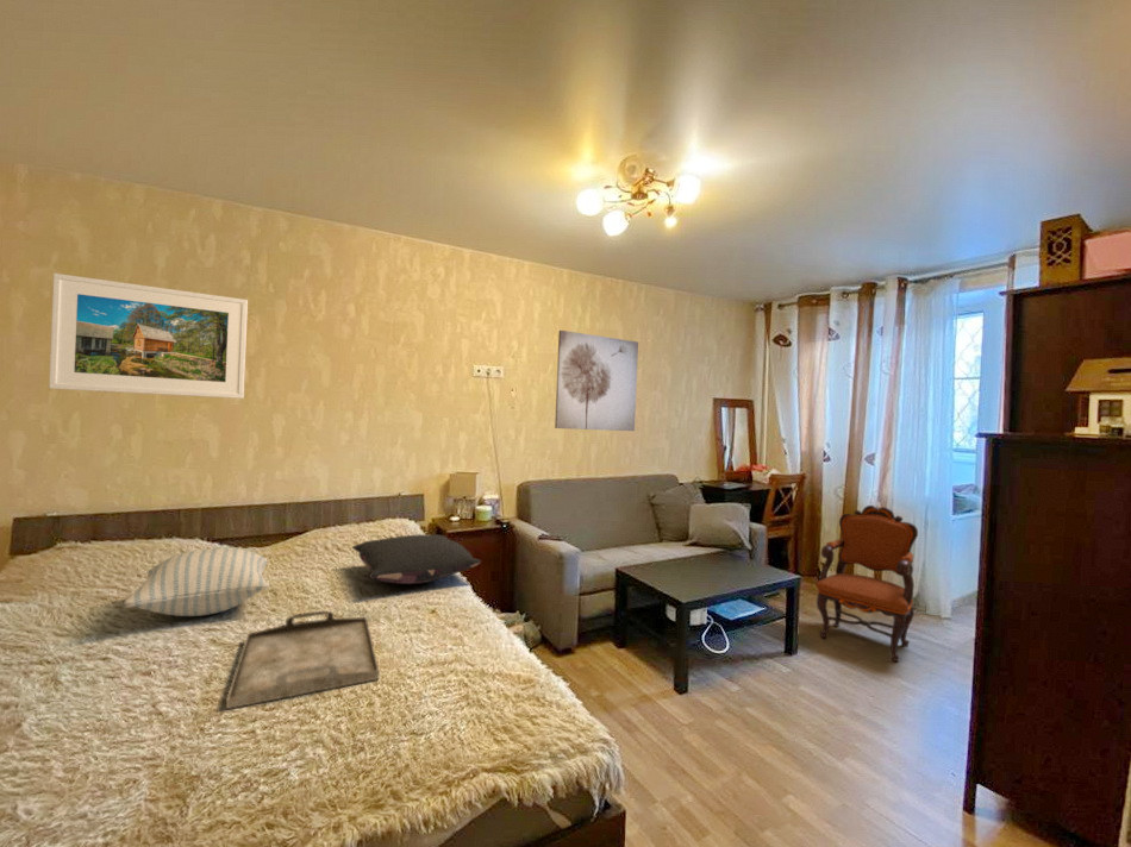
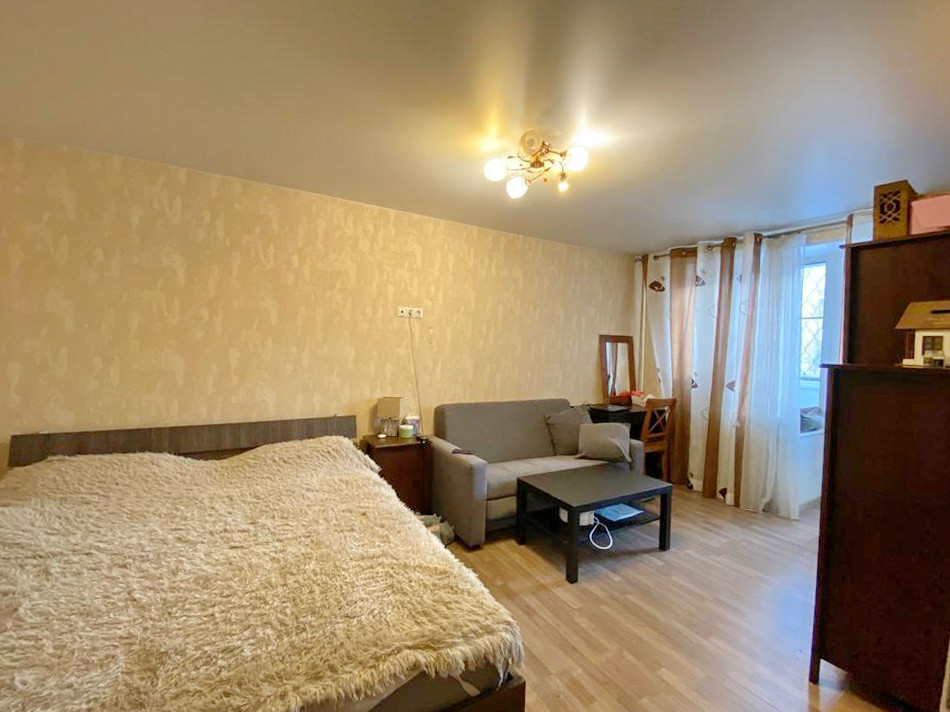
- wall art (598, 383)
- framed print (156, 340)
- pillow (414, 556)
- pillow (206, 578)
- serving tray (308, 647)
- armchair (866, 576)
